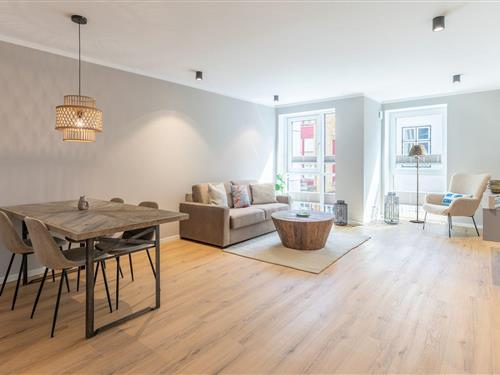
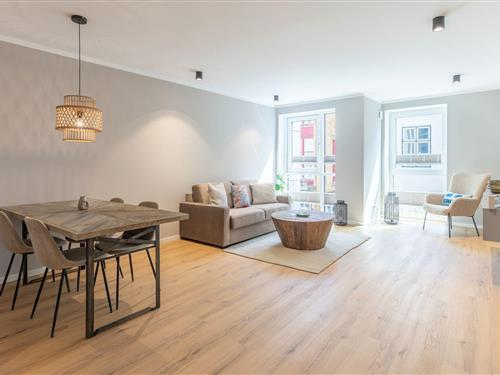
- floor lamp (417, 183)
